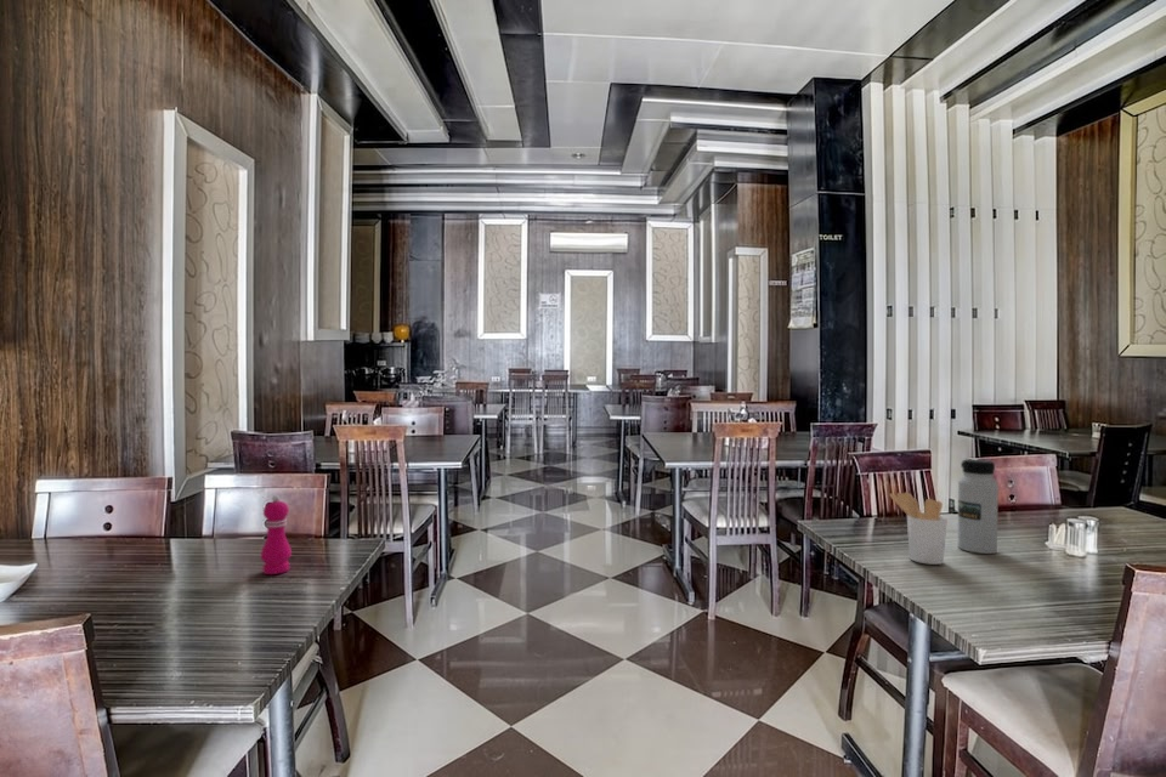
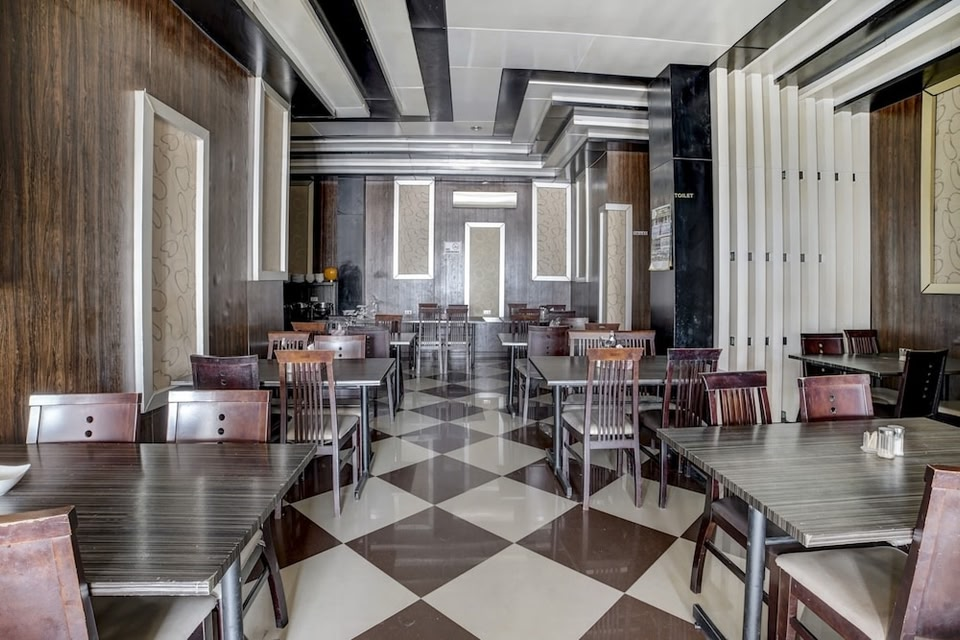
- pepper mill (276, 533)
- water bottle (977, 504)
- utensil holder (917, 524)
